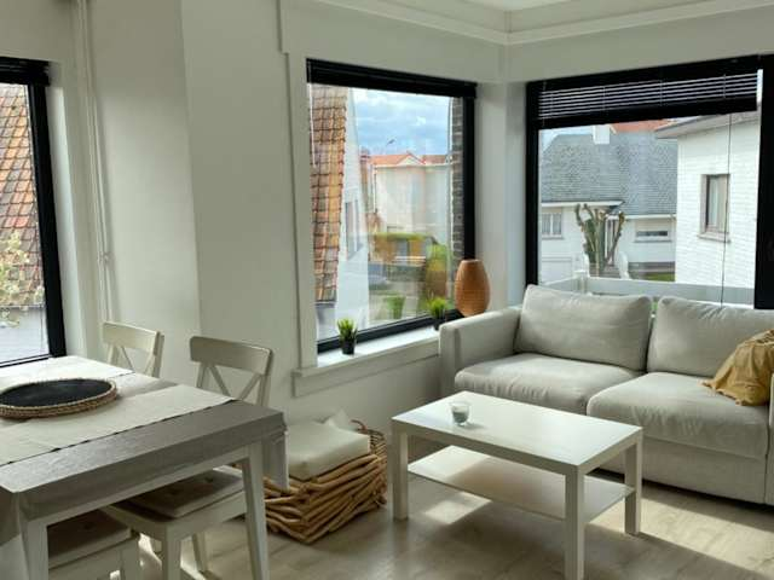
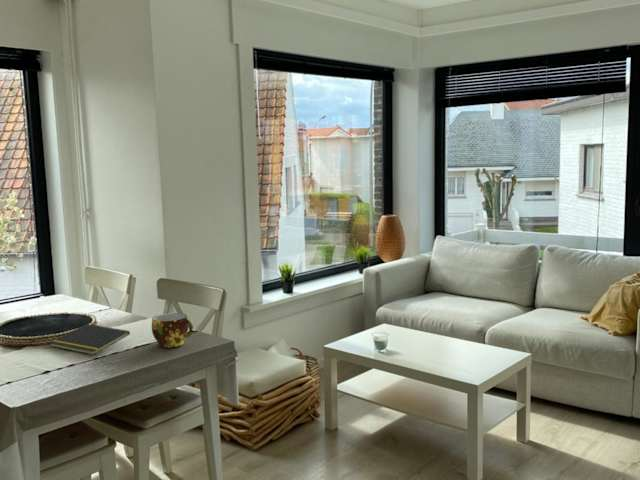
+ cup (172, 330)
+ notepad (90, 338)
